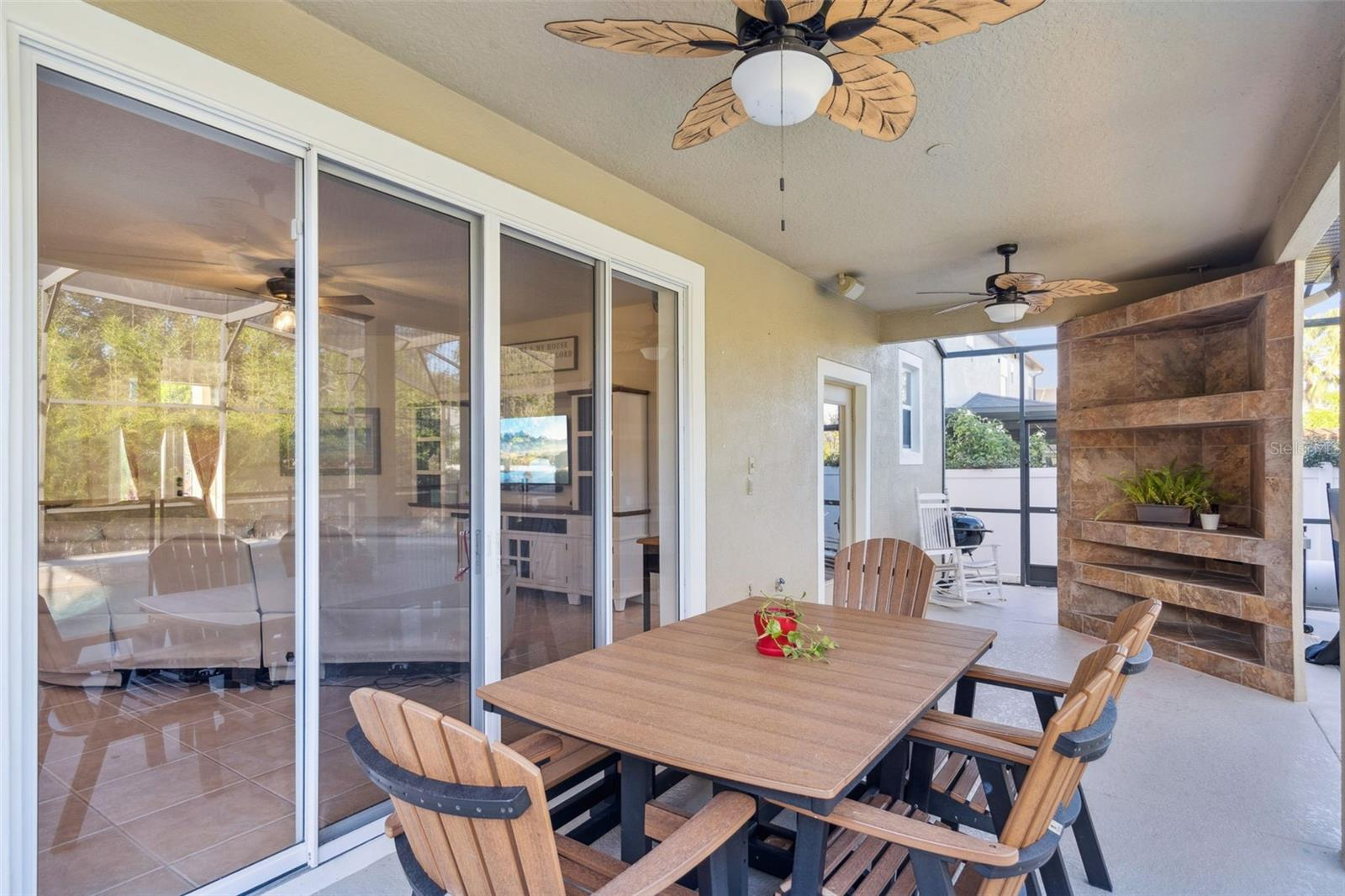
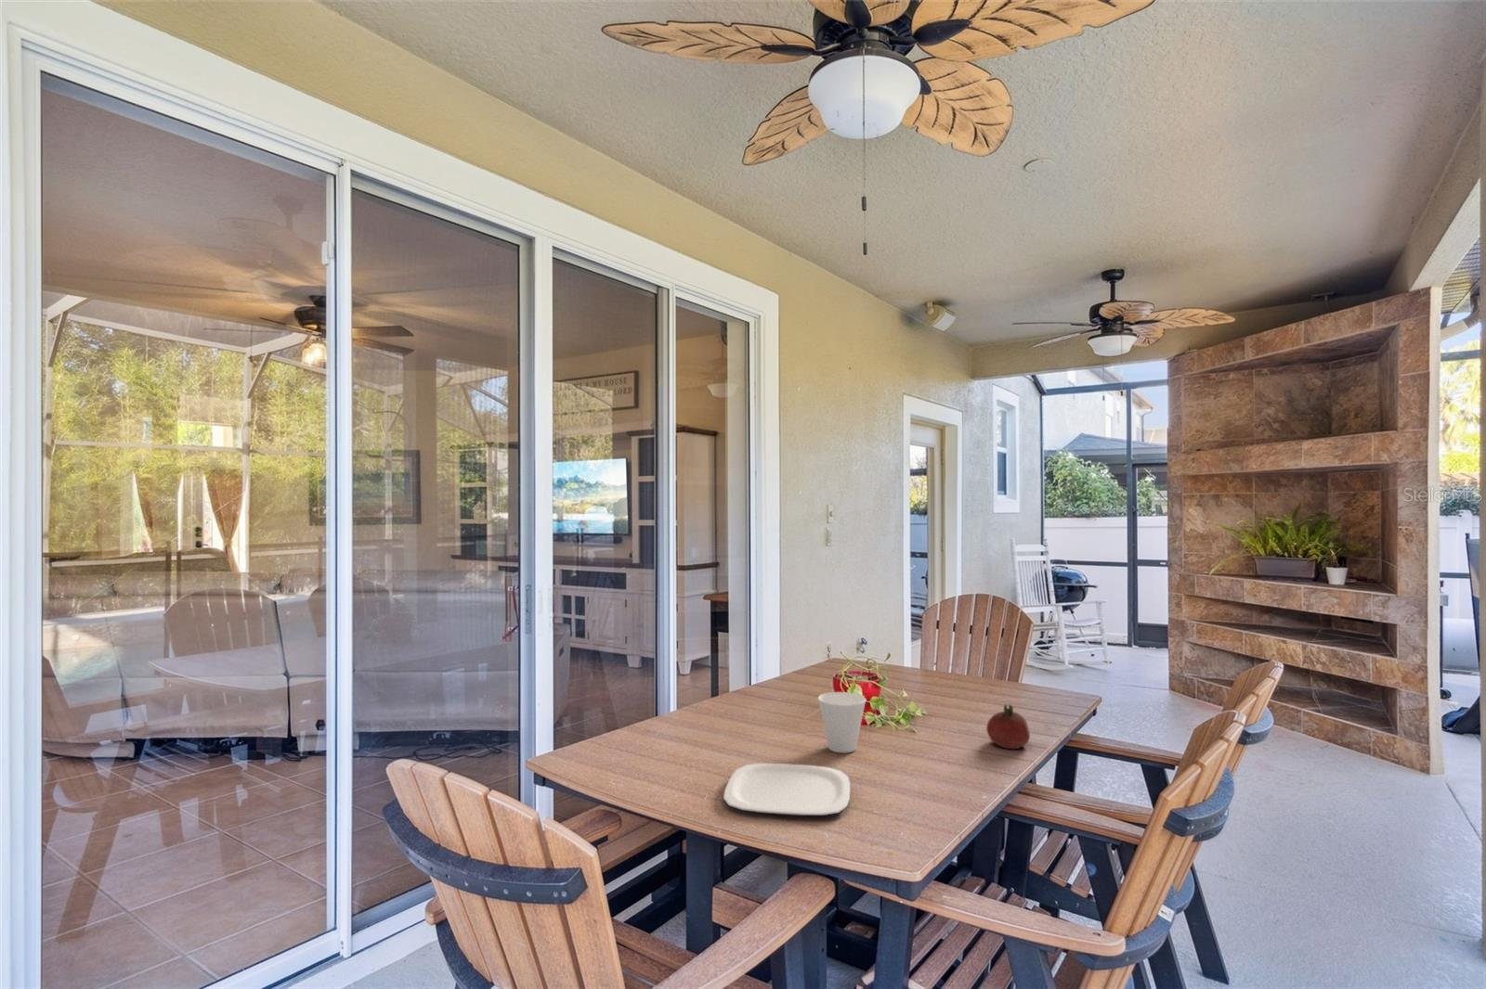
+ plate (788, 789)
+ cup (842, 723)
+ fruit (1008, 724)
